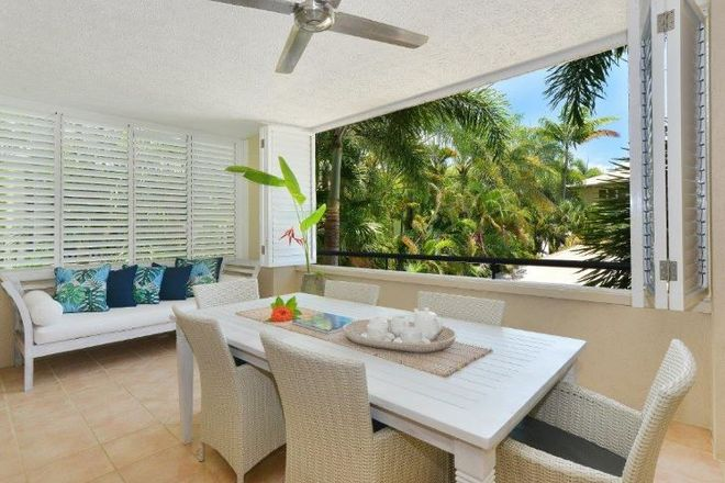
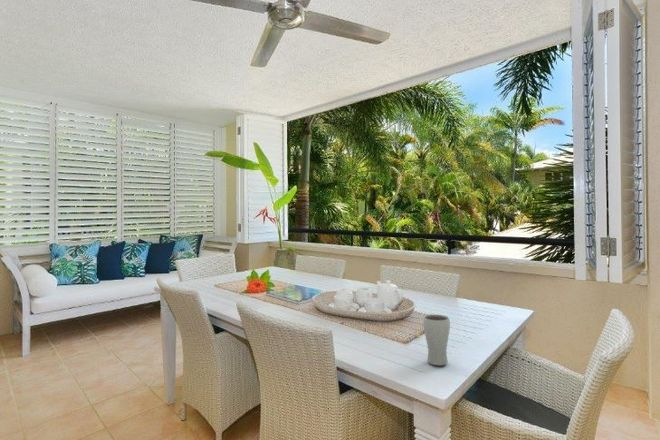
+ drinking glass (436, 339)
